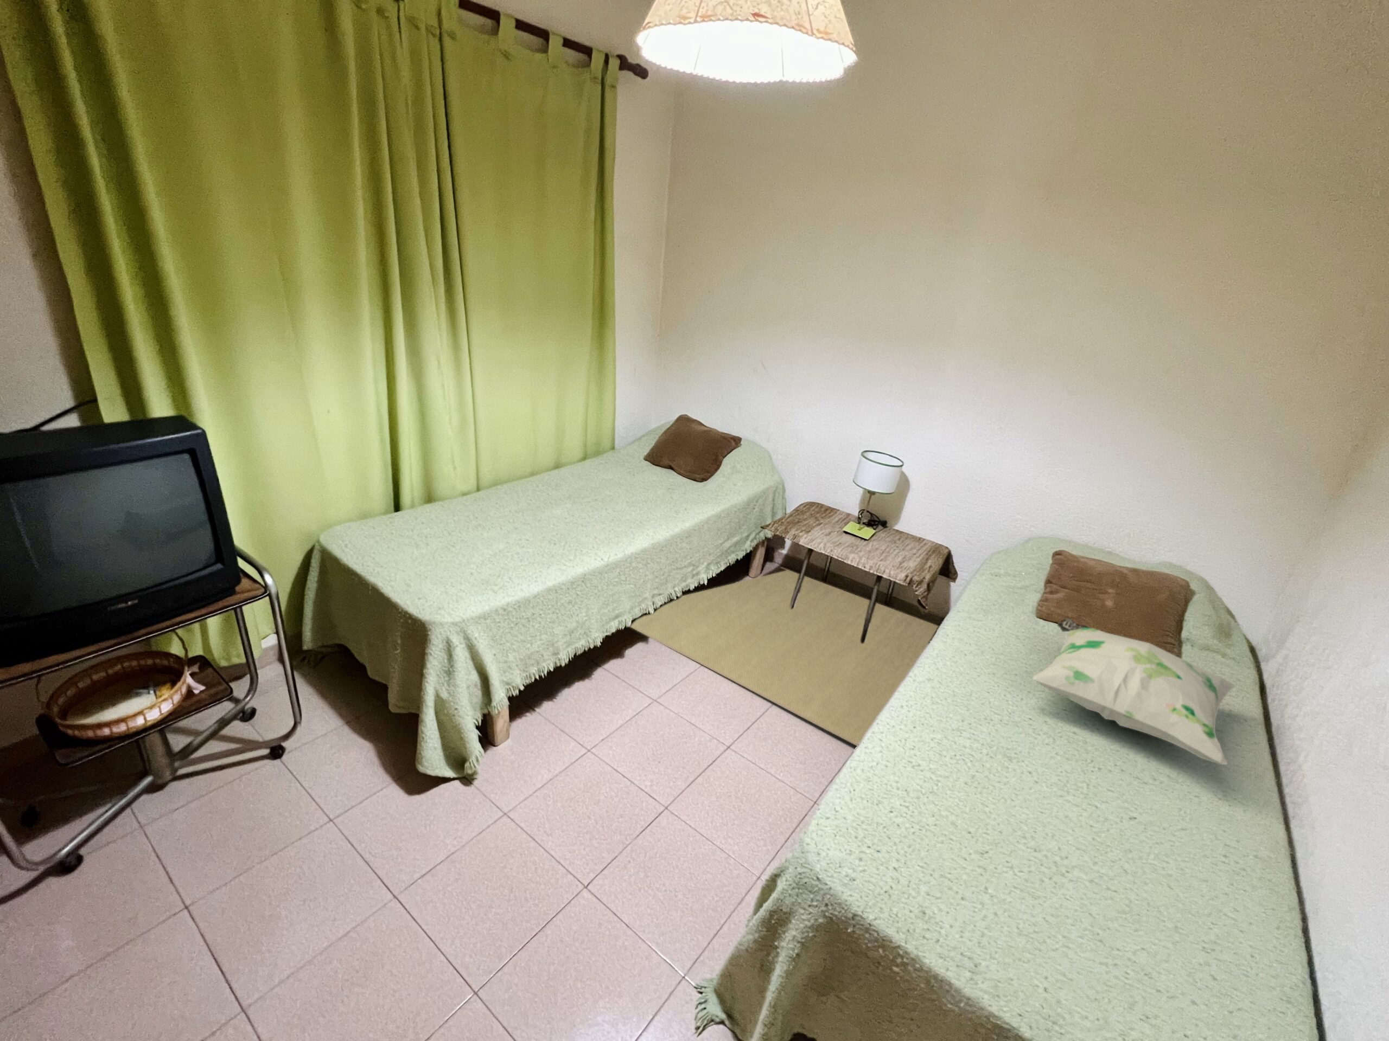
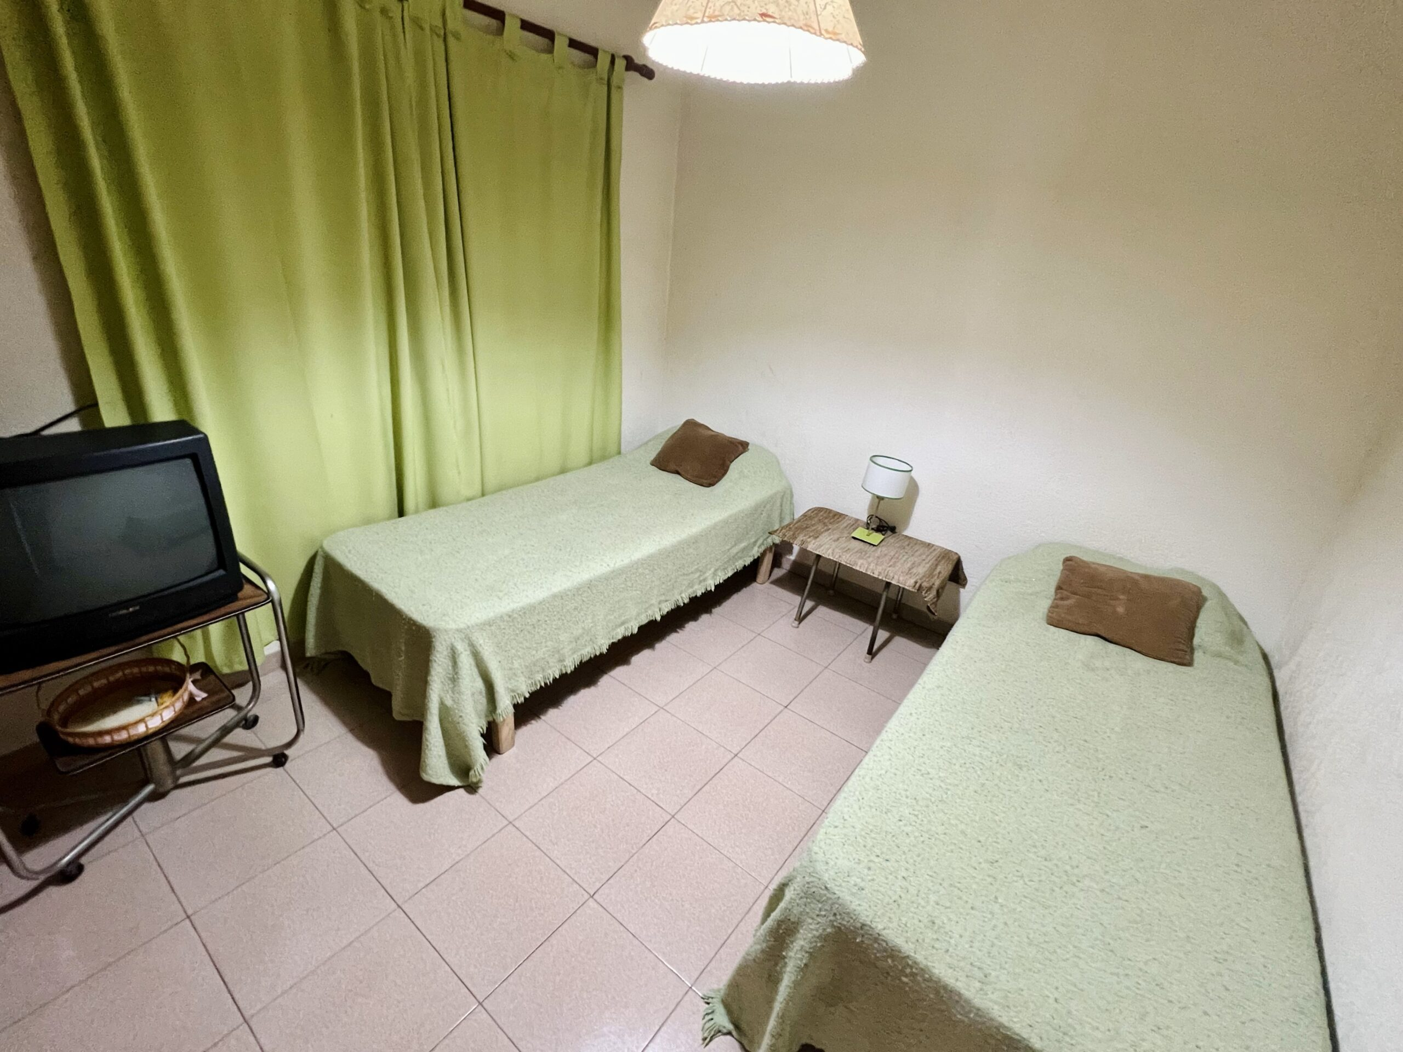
- decorative pillow (1130, 679)
- rug (798, 631)
